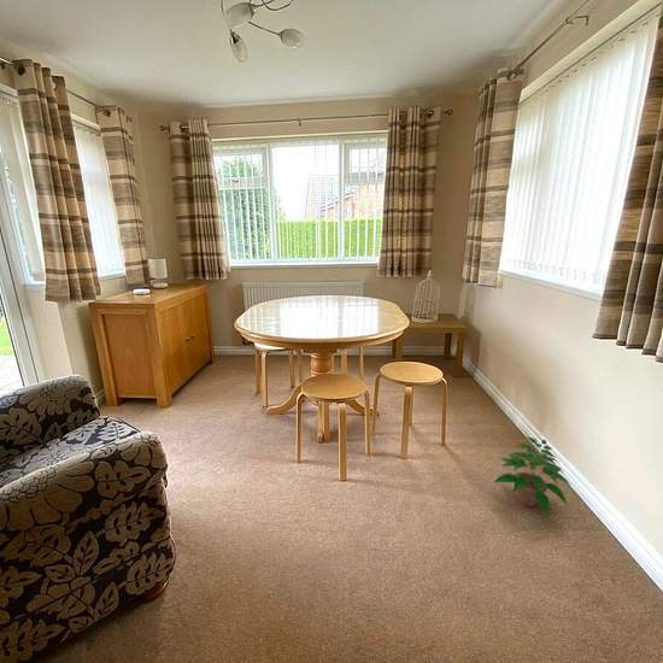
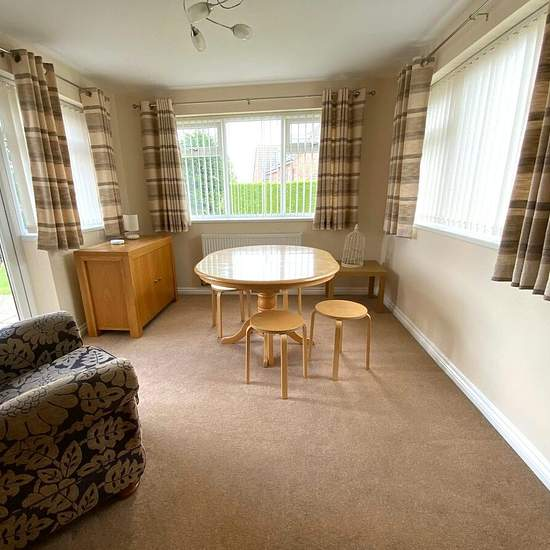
- potted plant (530, 474)
